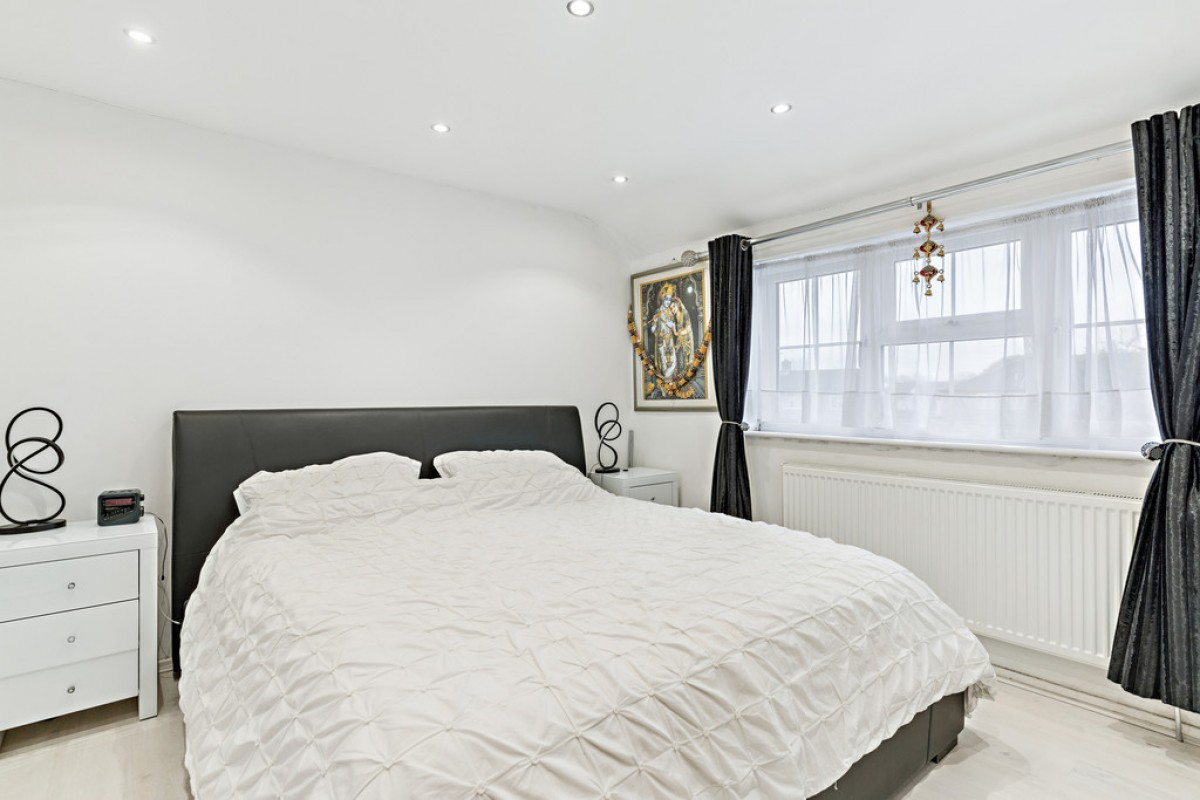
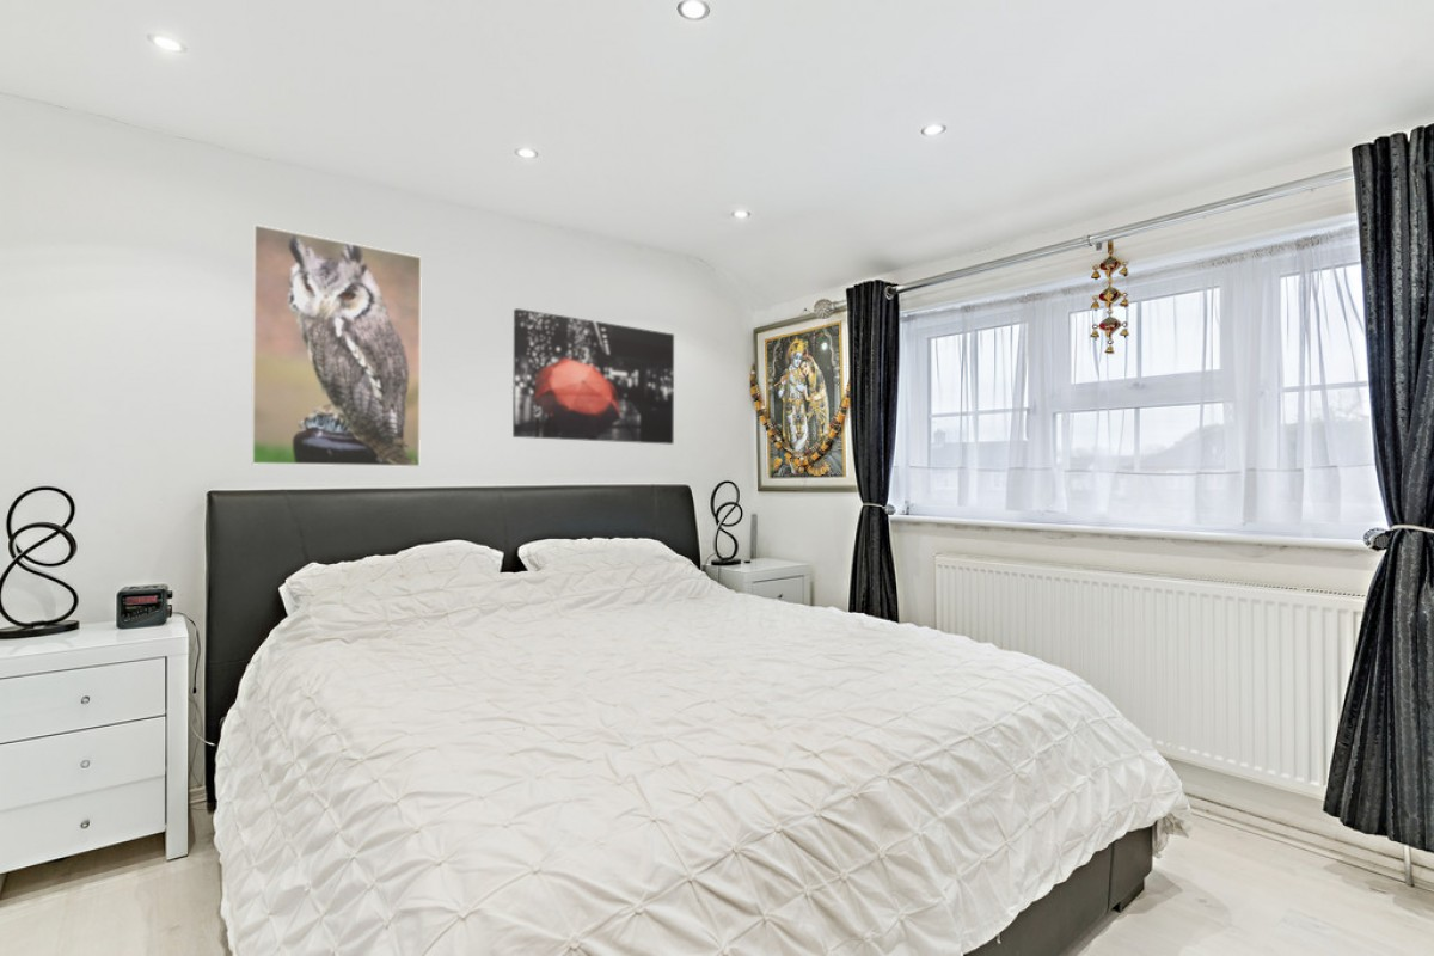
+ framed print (341, 354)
+ wall art (599, 381)
